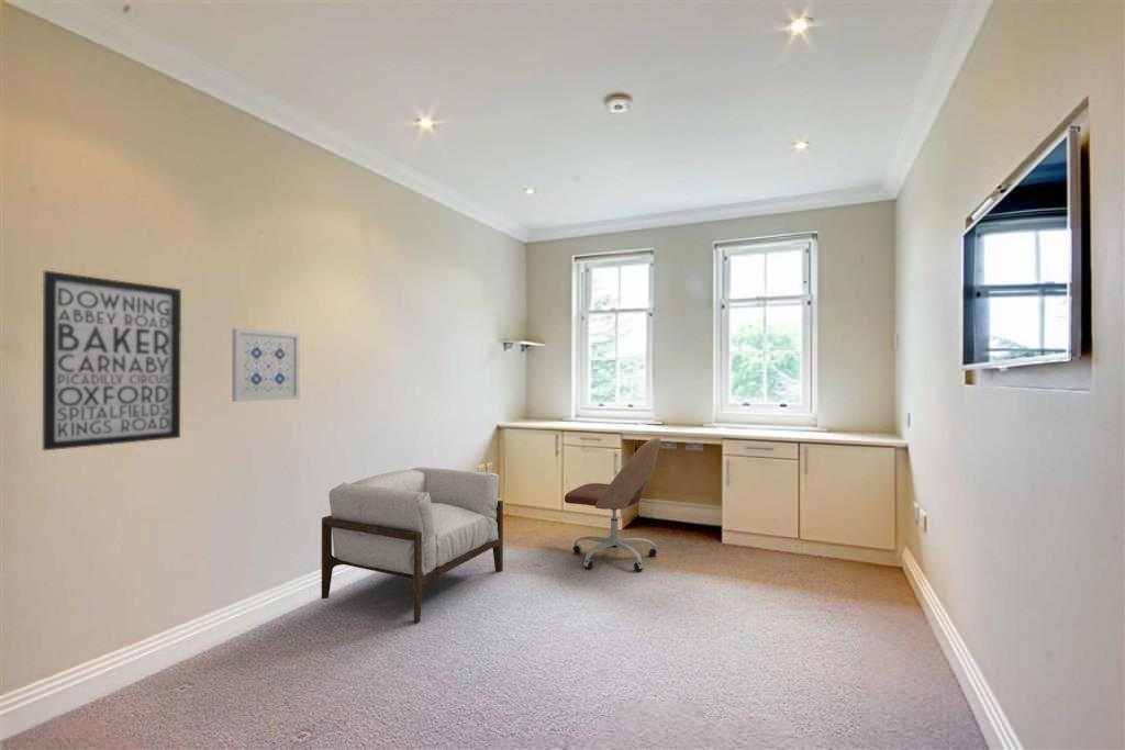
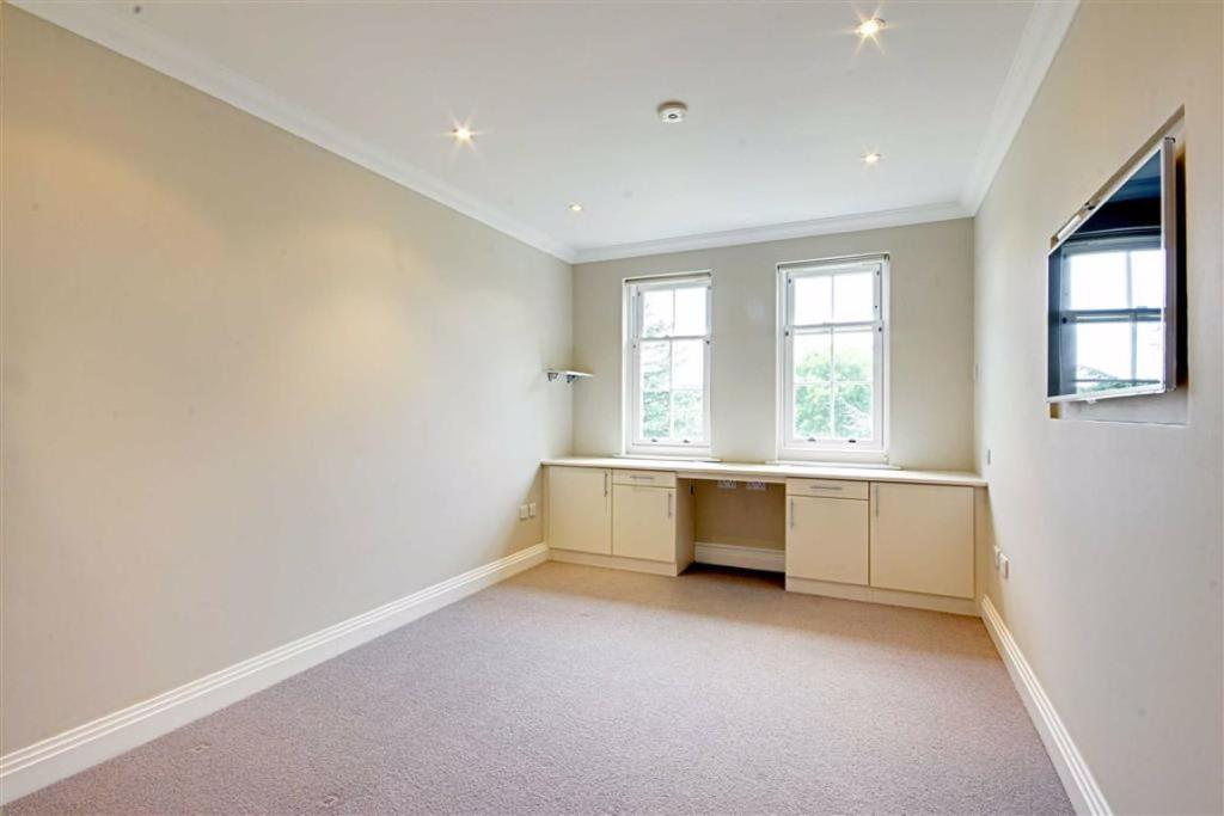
- wall art (118, 361)
- armchair (417, 529)
- wall art (267, 366)
- office chair (614, 496)
